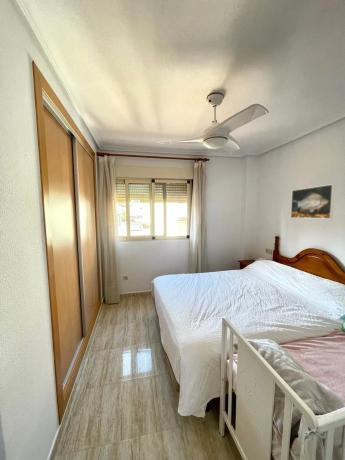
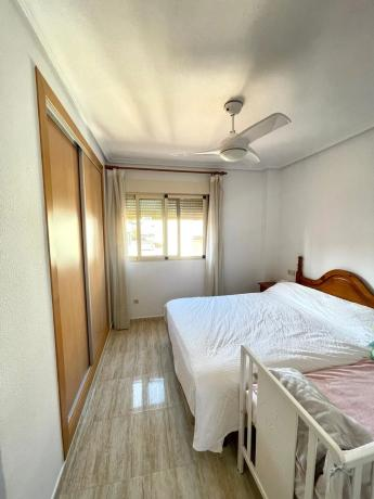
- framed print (310, 203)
